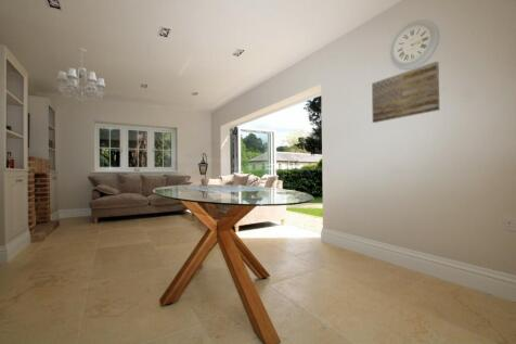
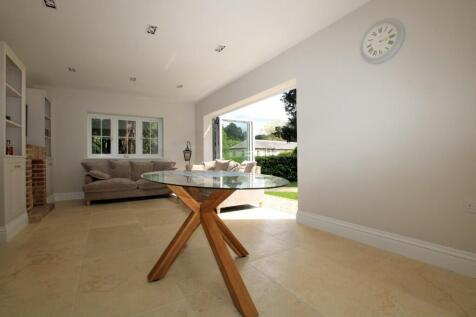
- wall art (402, 94)
- chandelier (81, 74)
